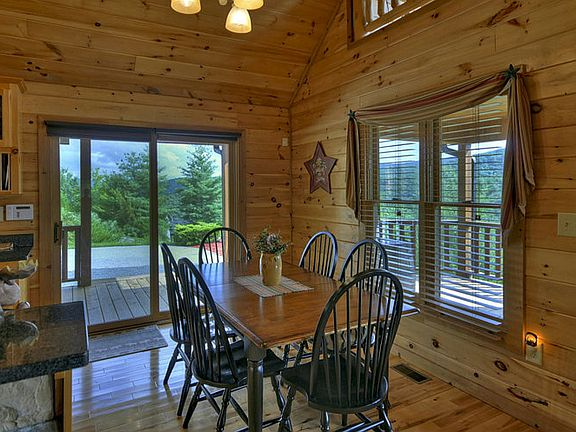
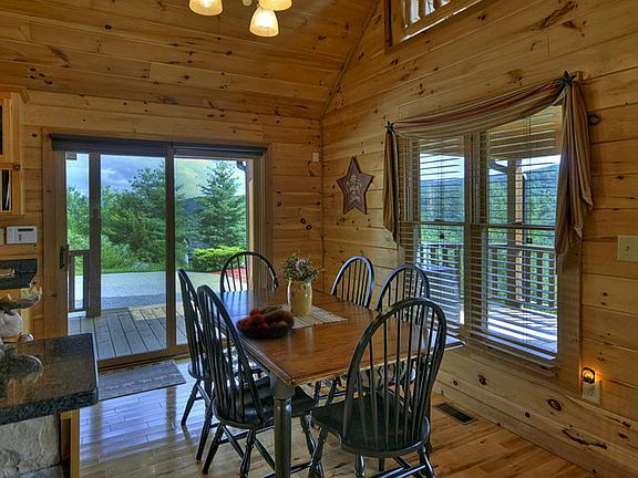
+ fruit bowl (265, 319)
